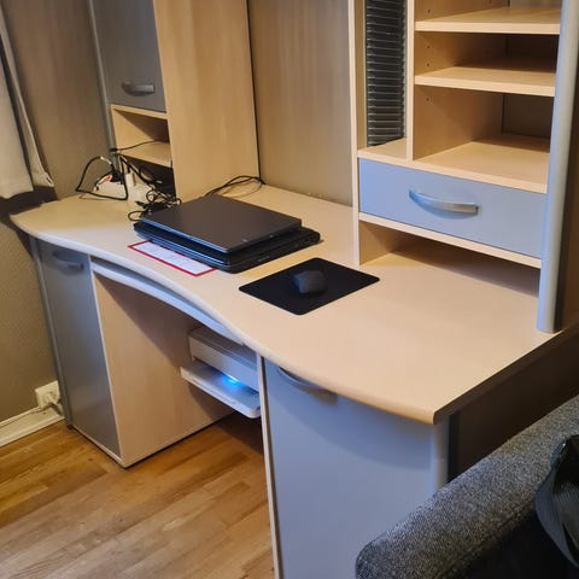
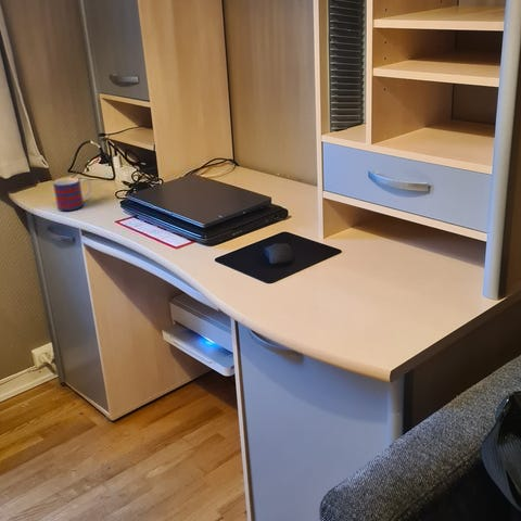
+ mug (74, 192)
